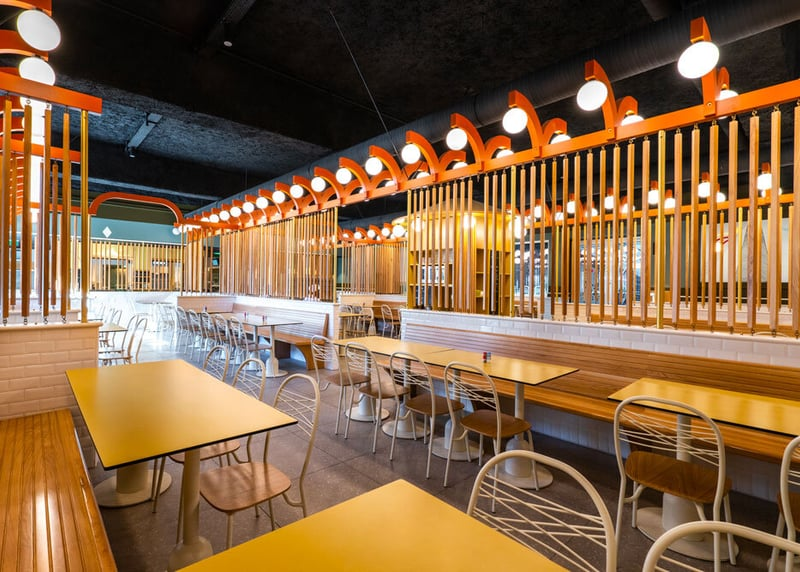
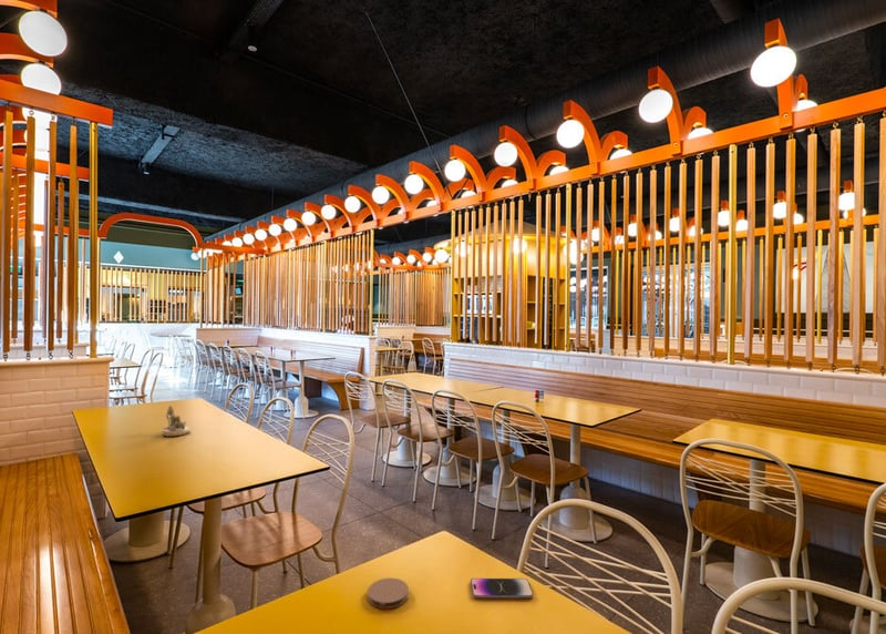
+ succulent planter (175, 419)
+ smartphone (501, 587)
+ coaster (388, 592)
